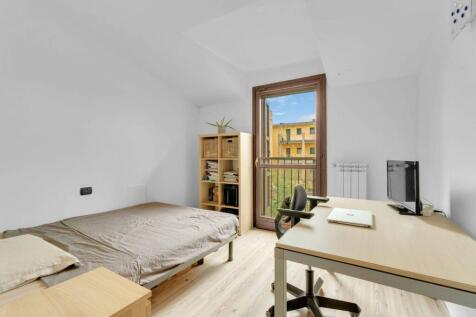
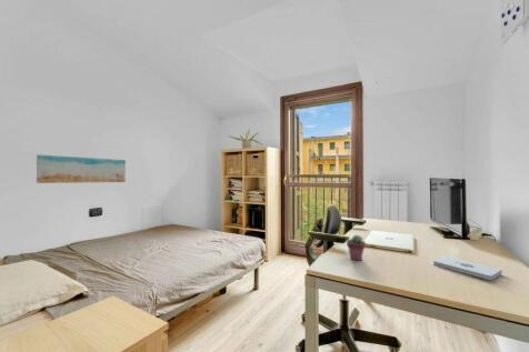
+ wall art (86, 170)
+ potted succulent (356, 247)
+ notepad (465, 266)
